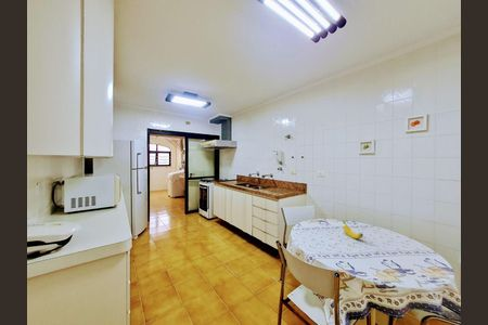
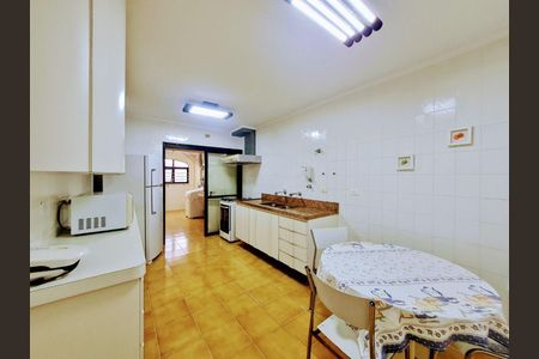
- banana (351, 231)
